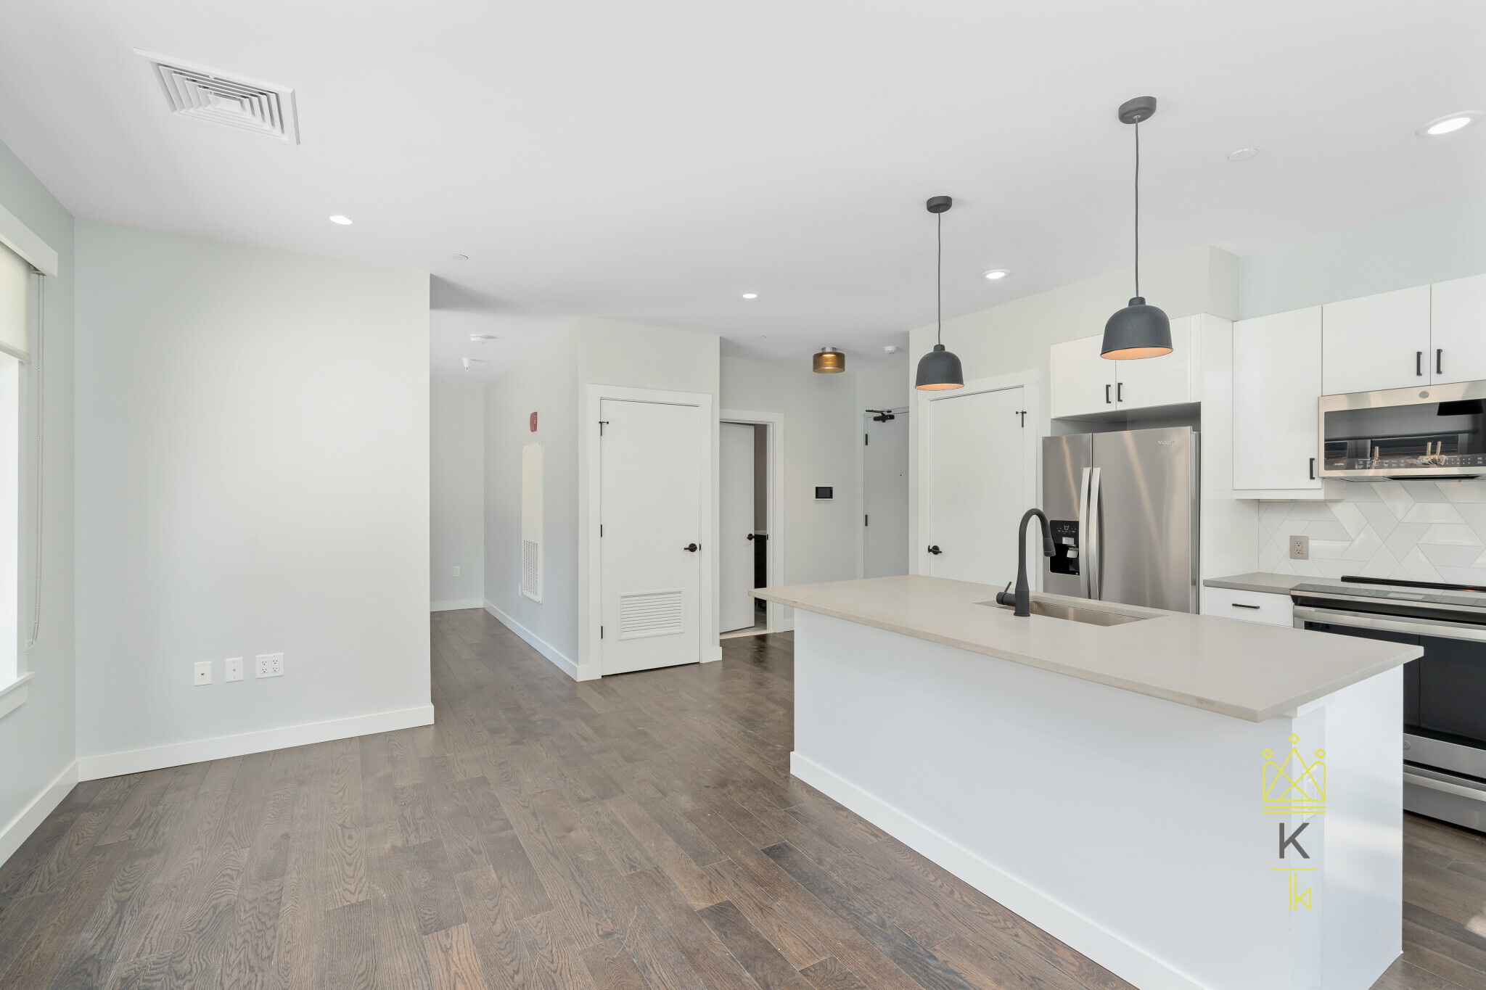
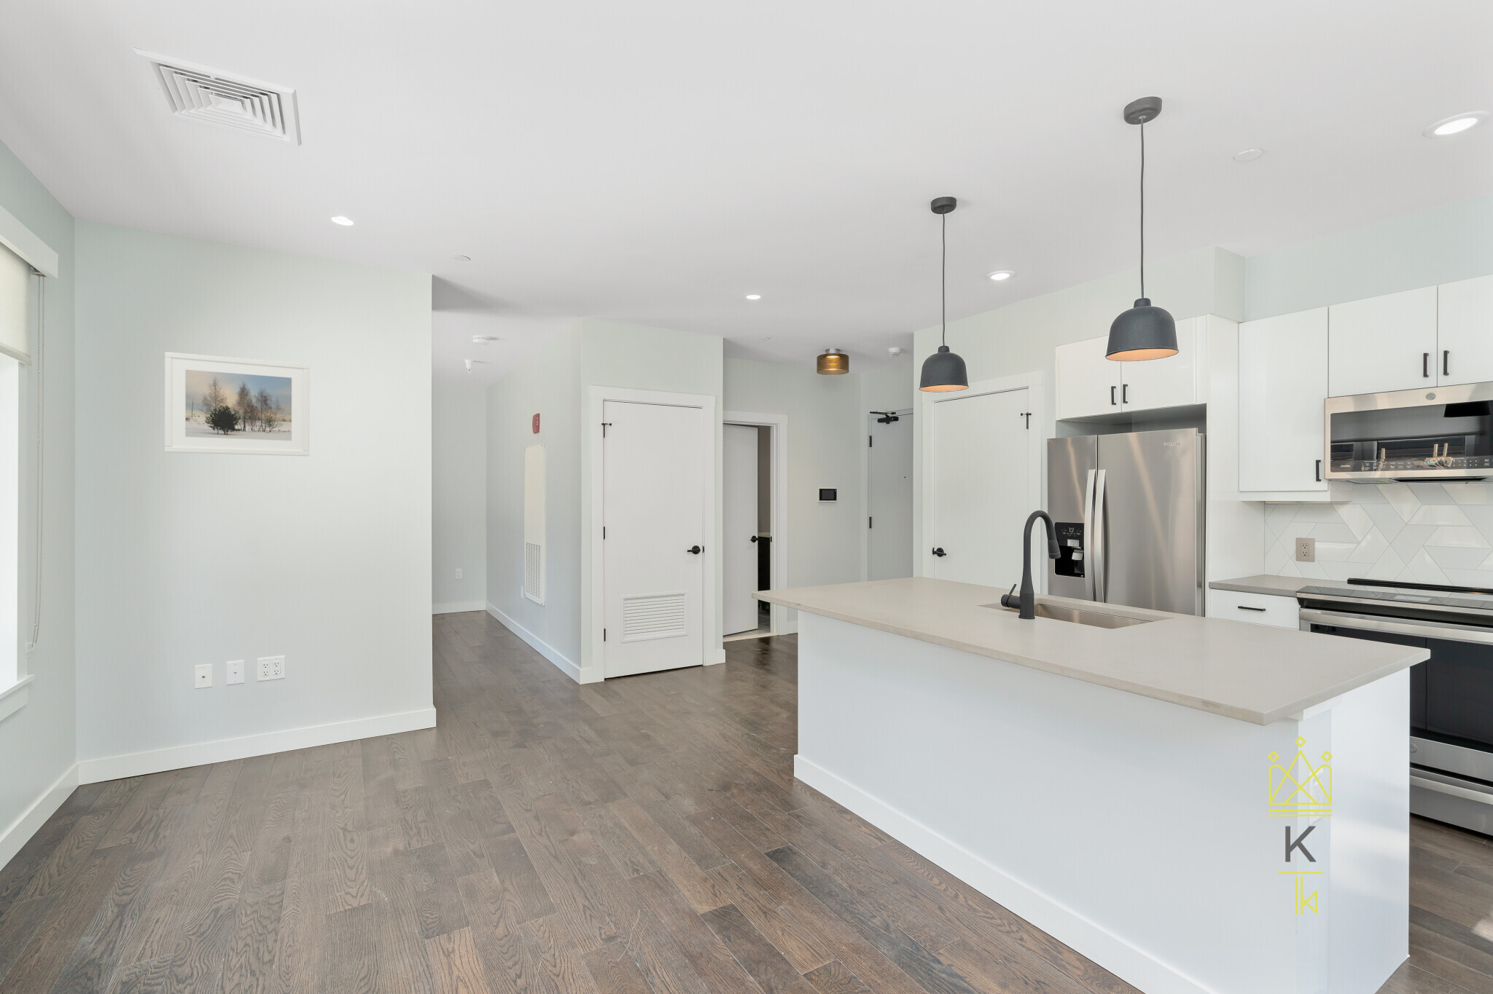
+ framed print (240, 406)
